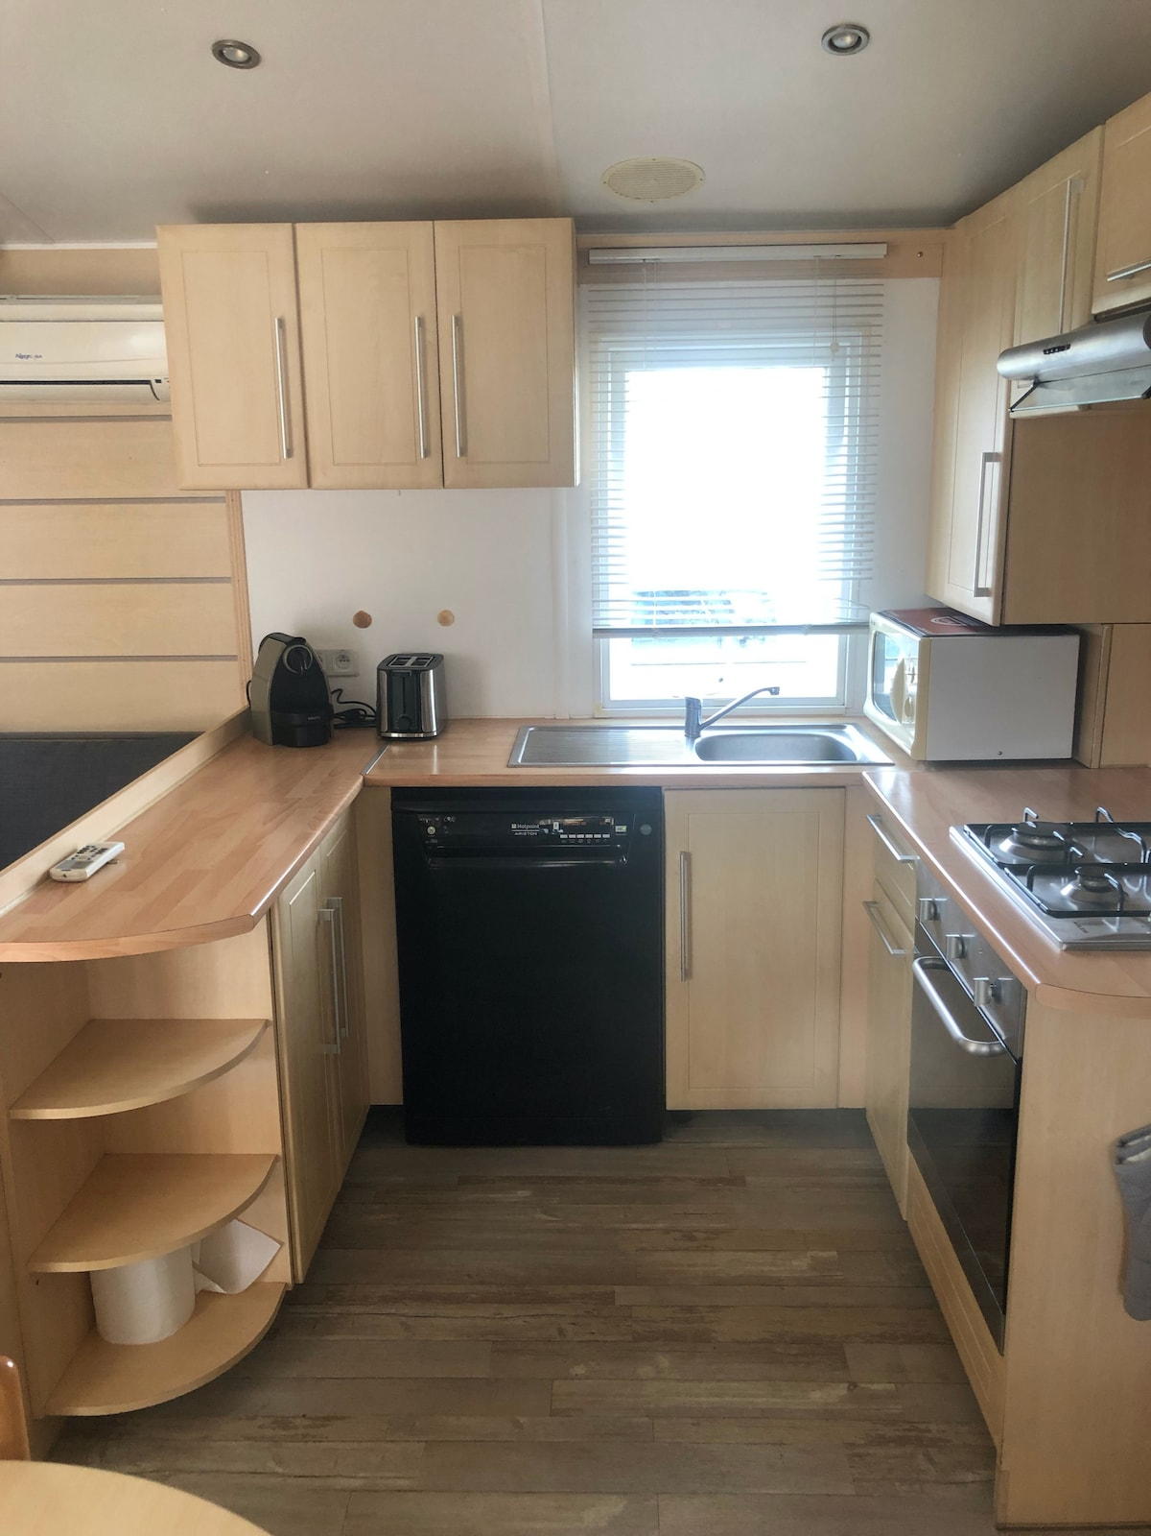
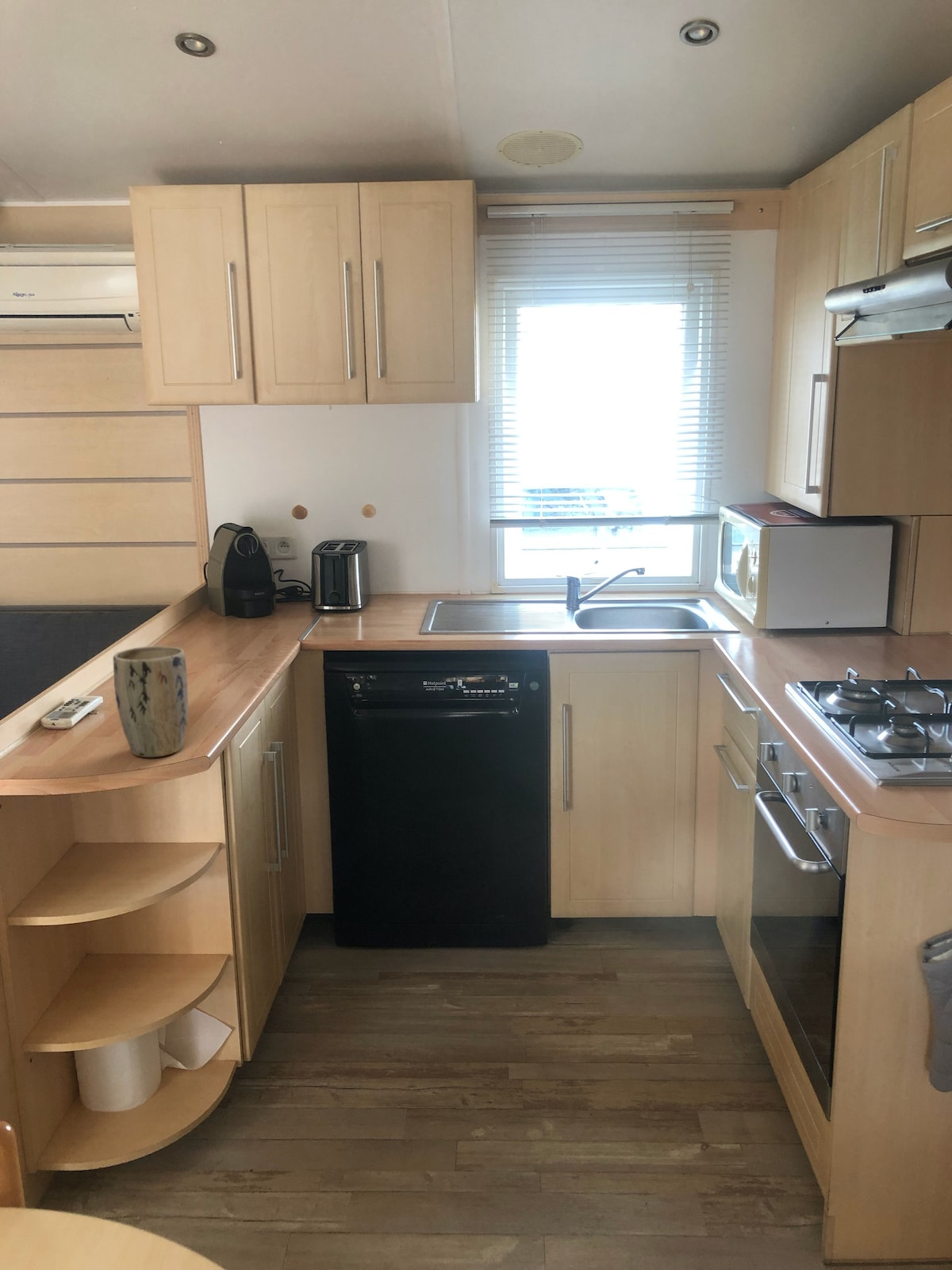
+ plant pot (152, 702)
